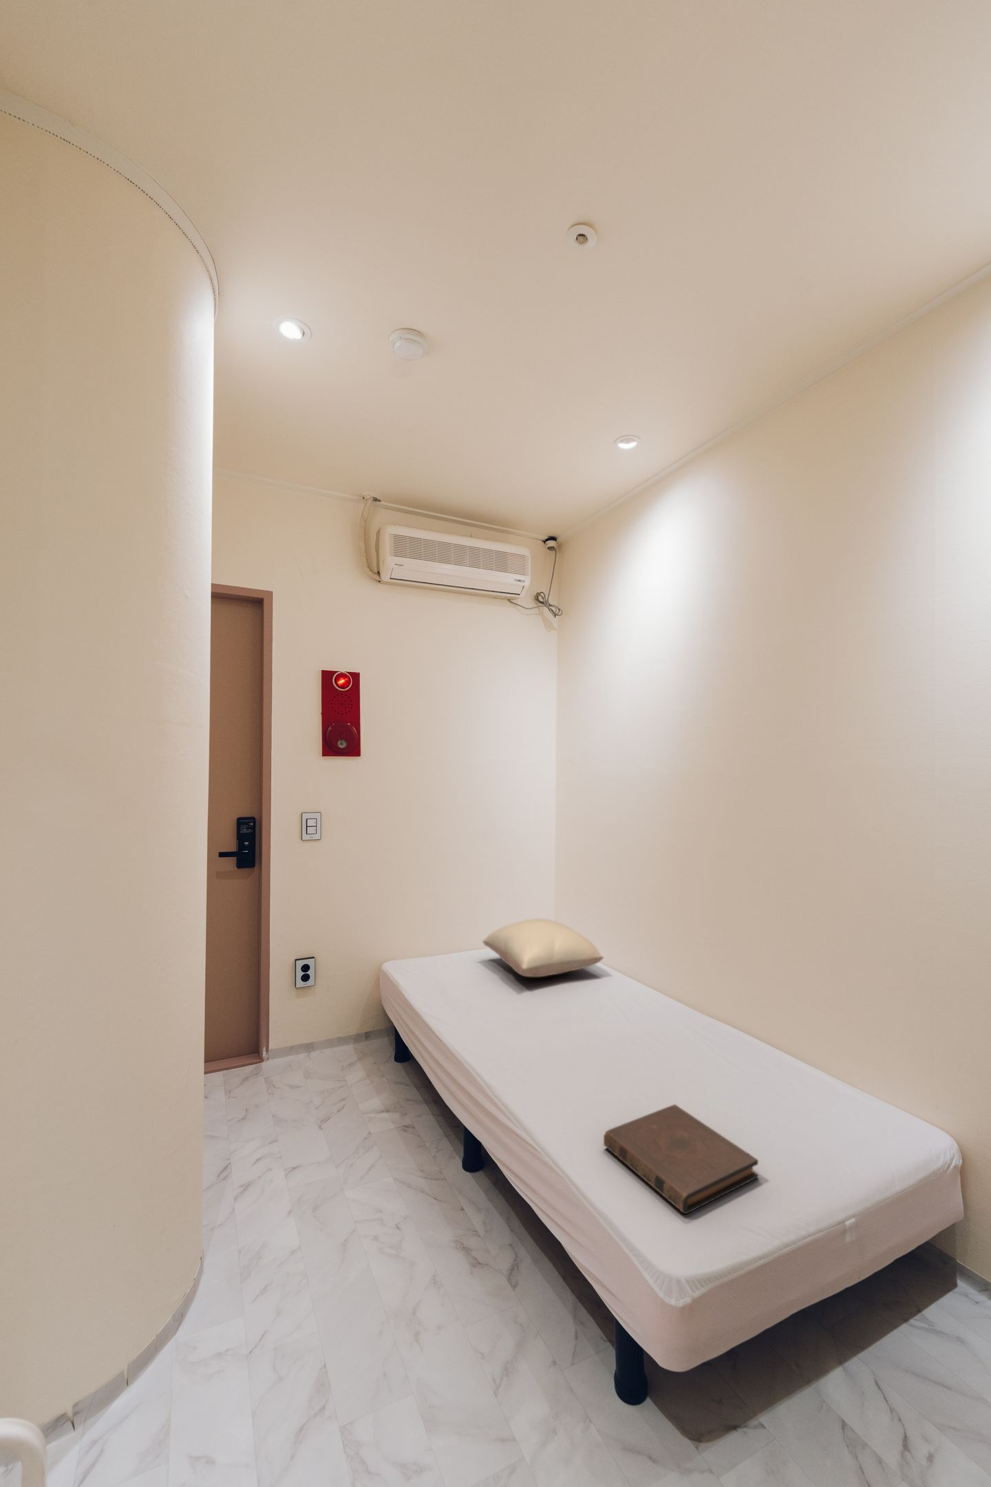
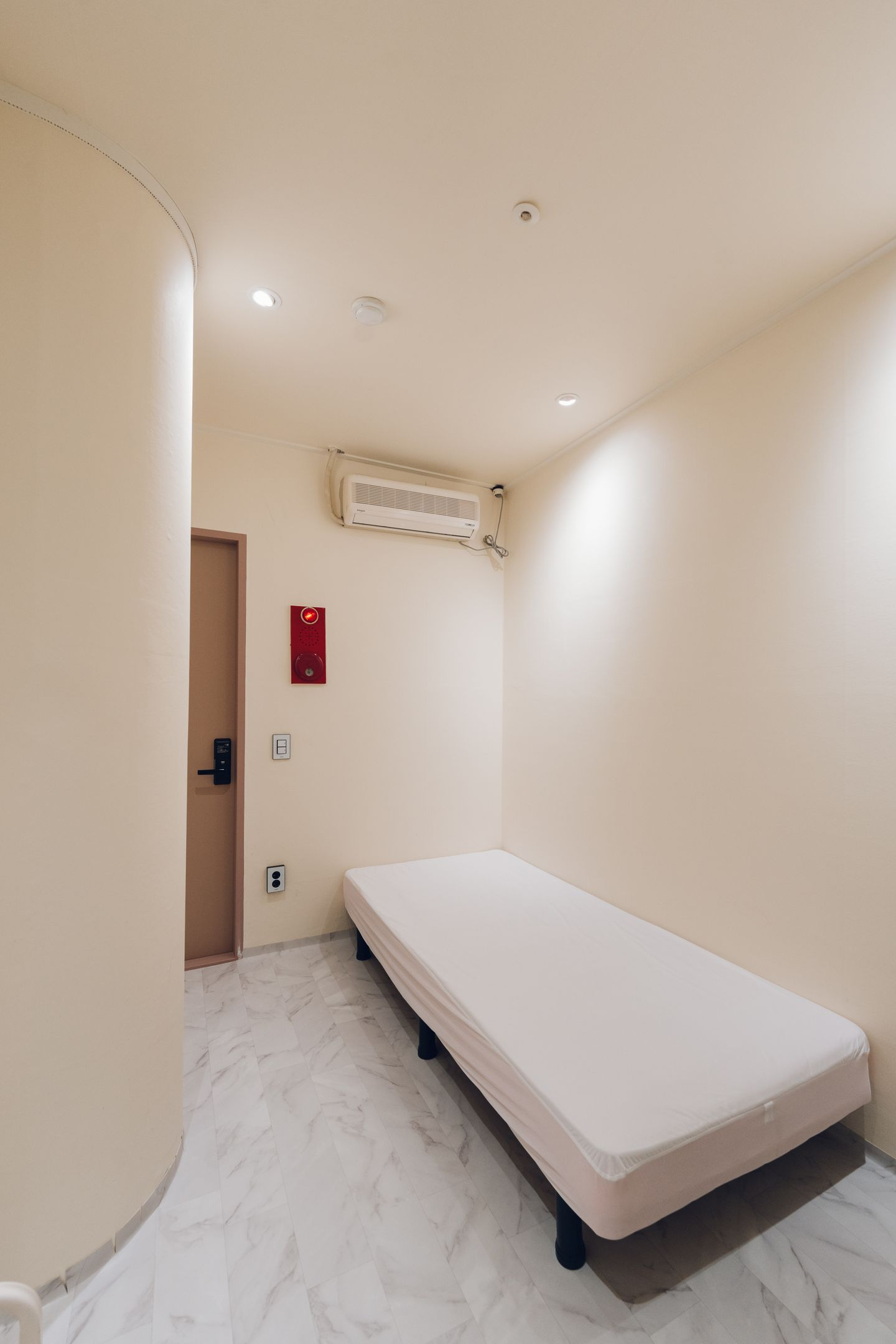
- pillow (541, 946)
- book (678, 1153)
